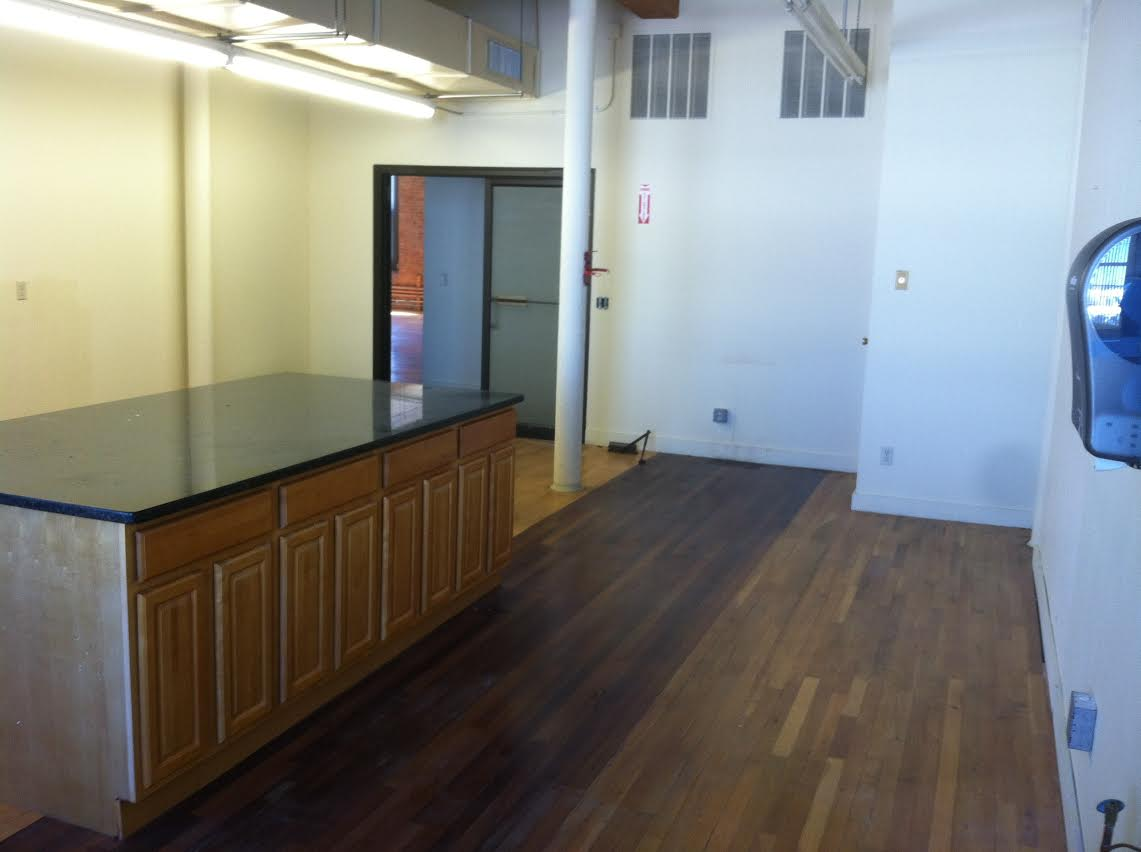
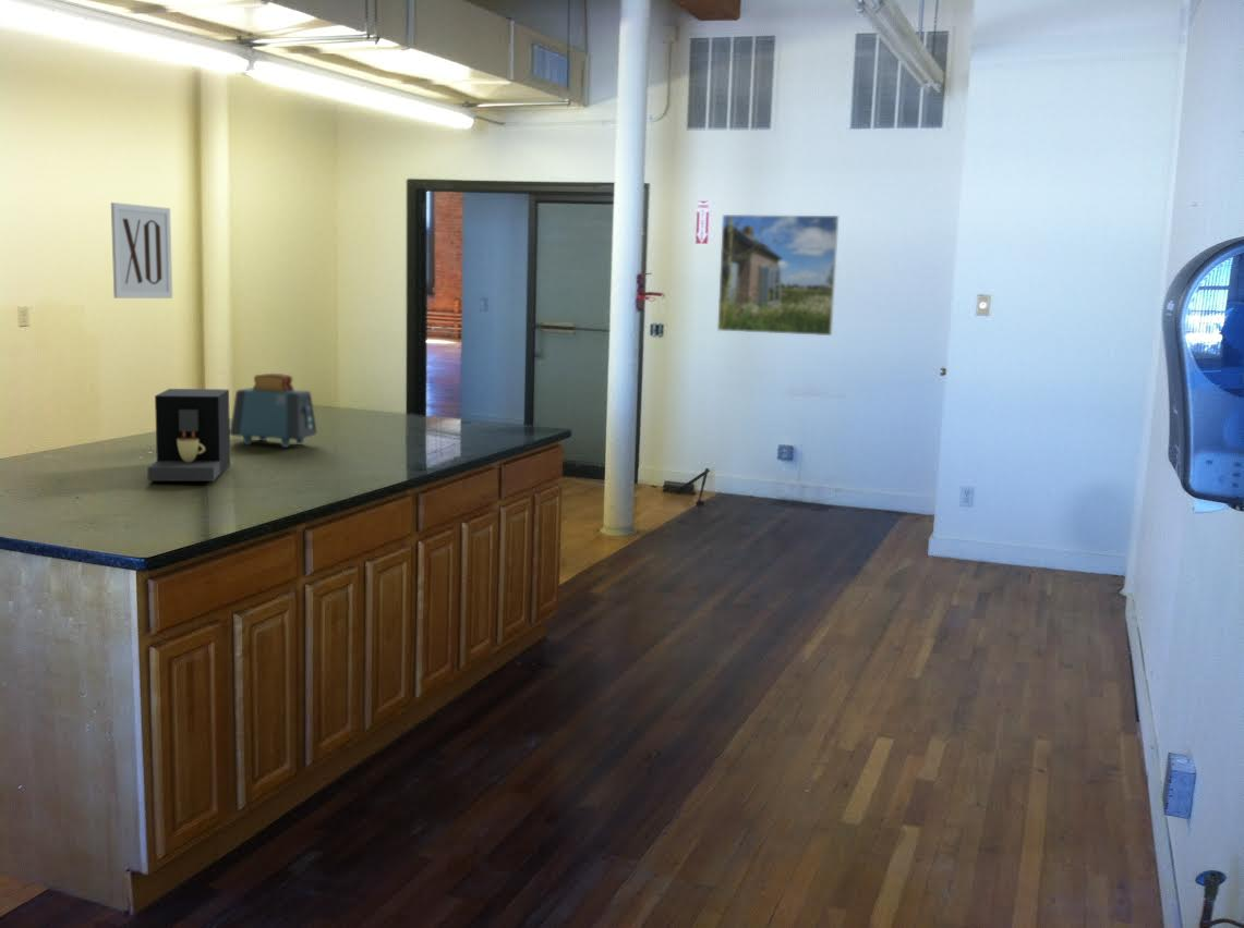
+ coffee maker (190, 434)
+ wall art (142, 252)
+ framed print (776, 274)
+ toaster (274, 408)
